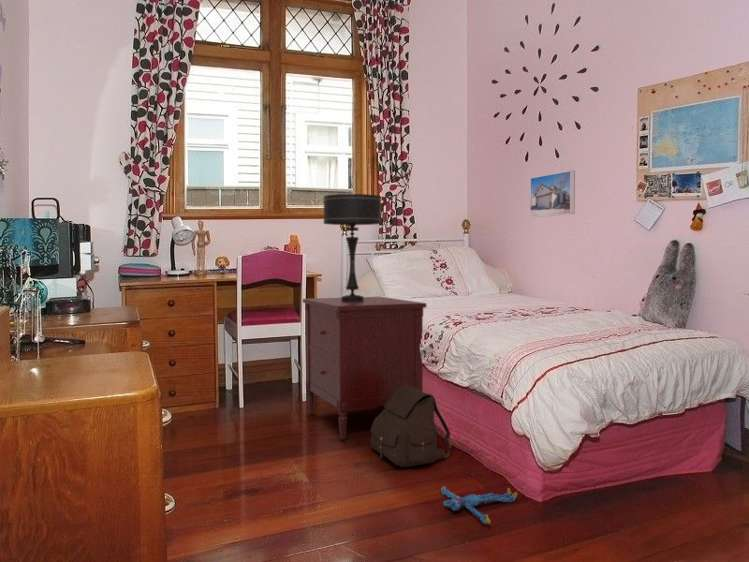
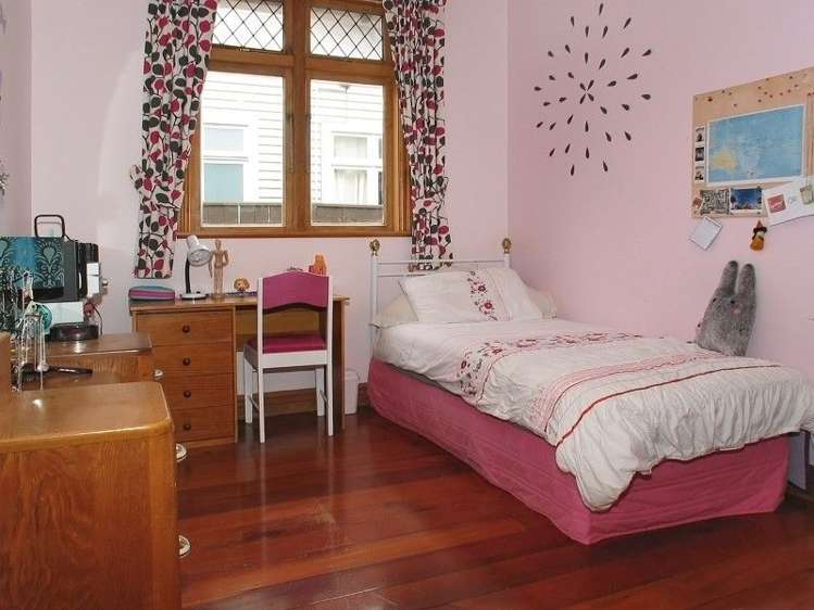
- satchel (411, 423)
- table lamp (352, 248)
- plush toy (480, 499)
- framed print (551, 195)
- dresser (361, 361)
